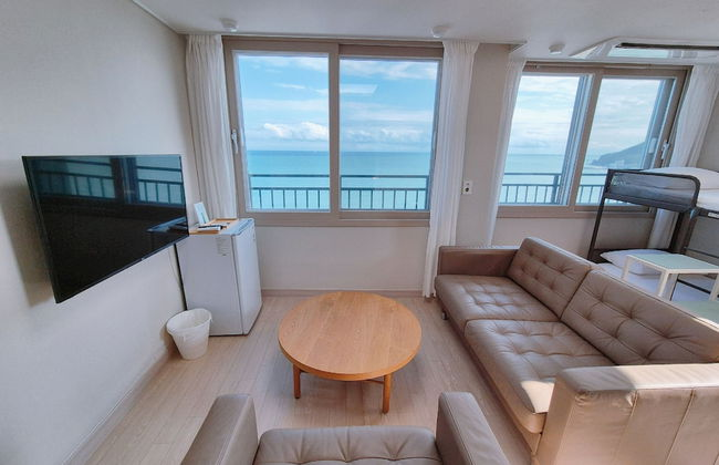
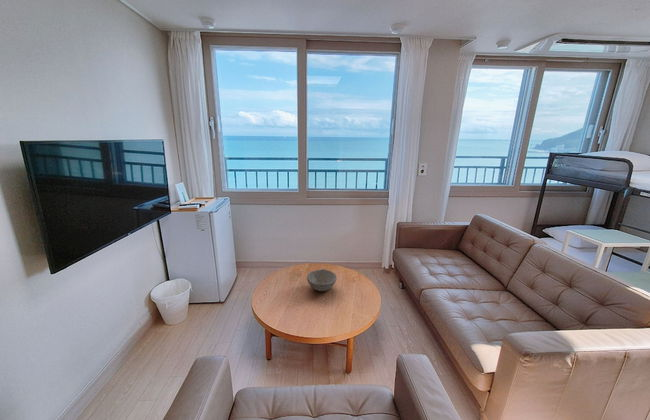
+ bowl (321, 282)
